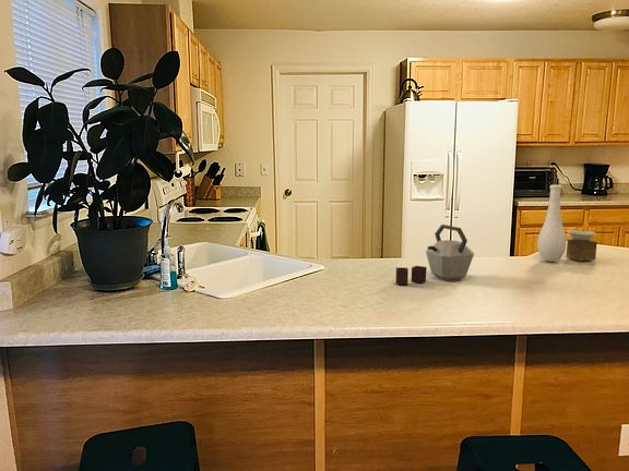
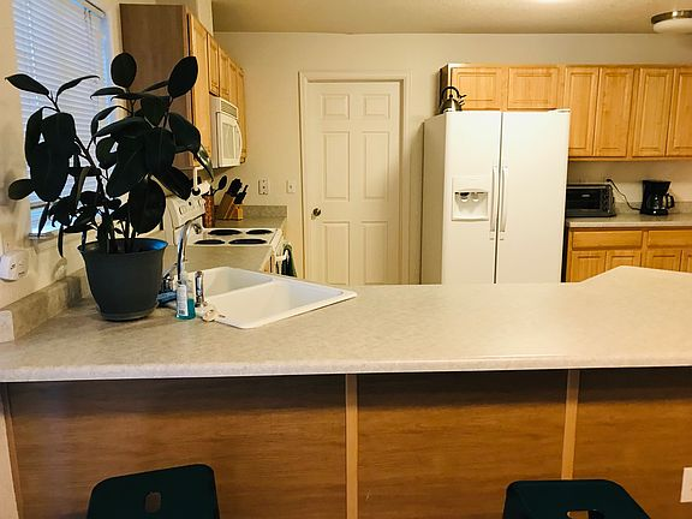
- kettle (431, 253)
- vase (561, 222)
